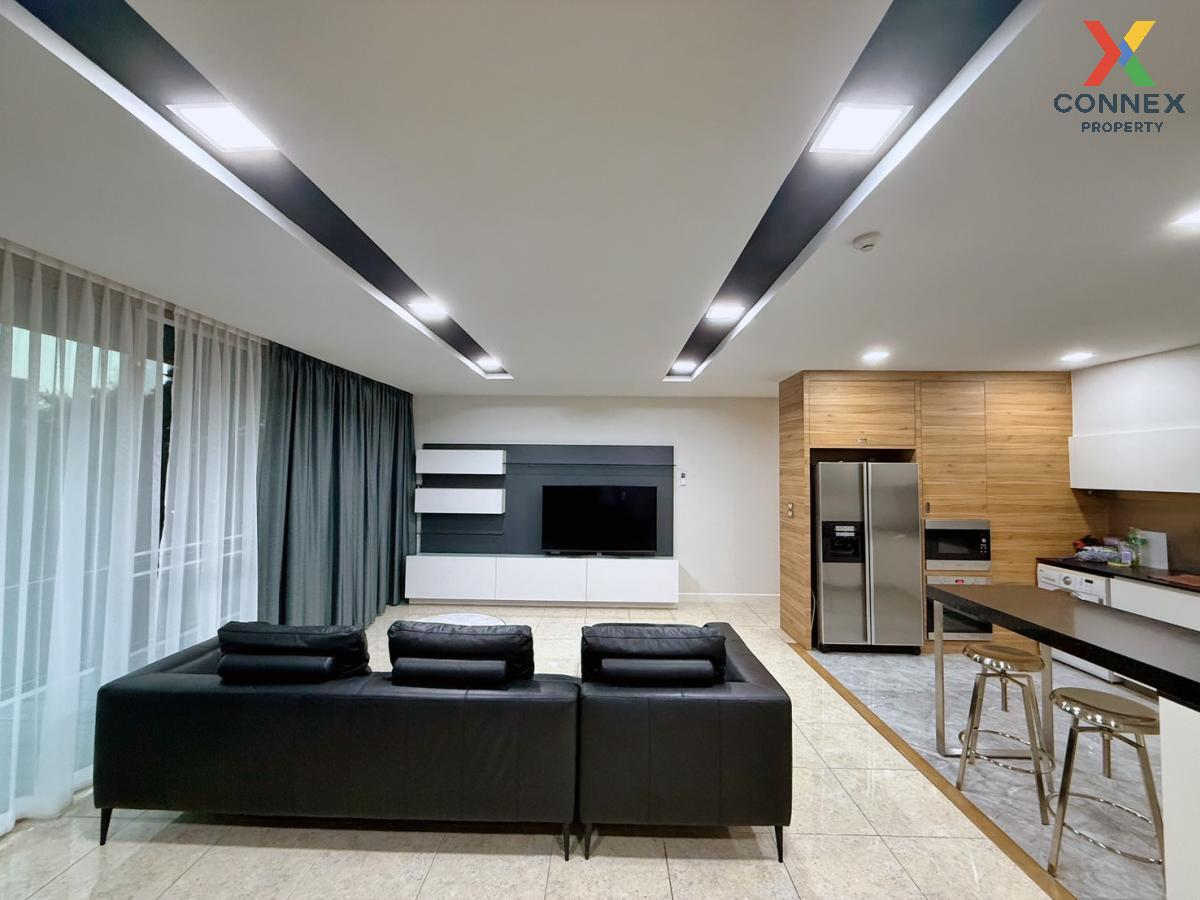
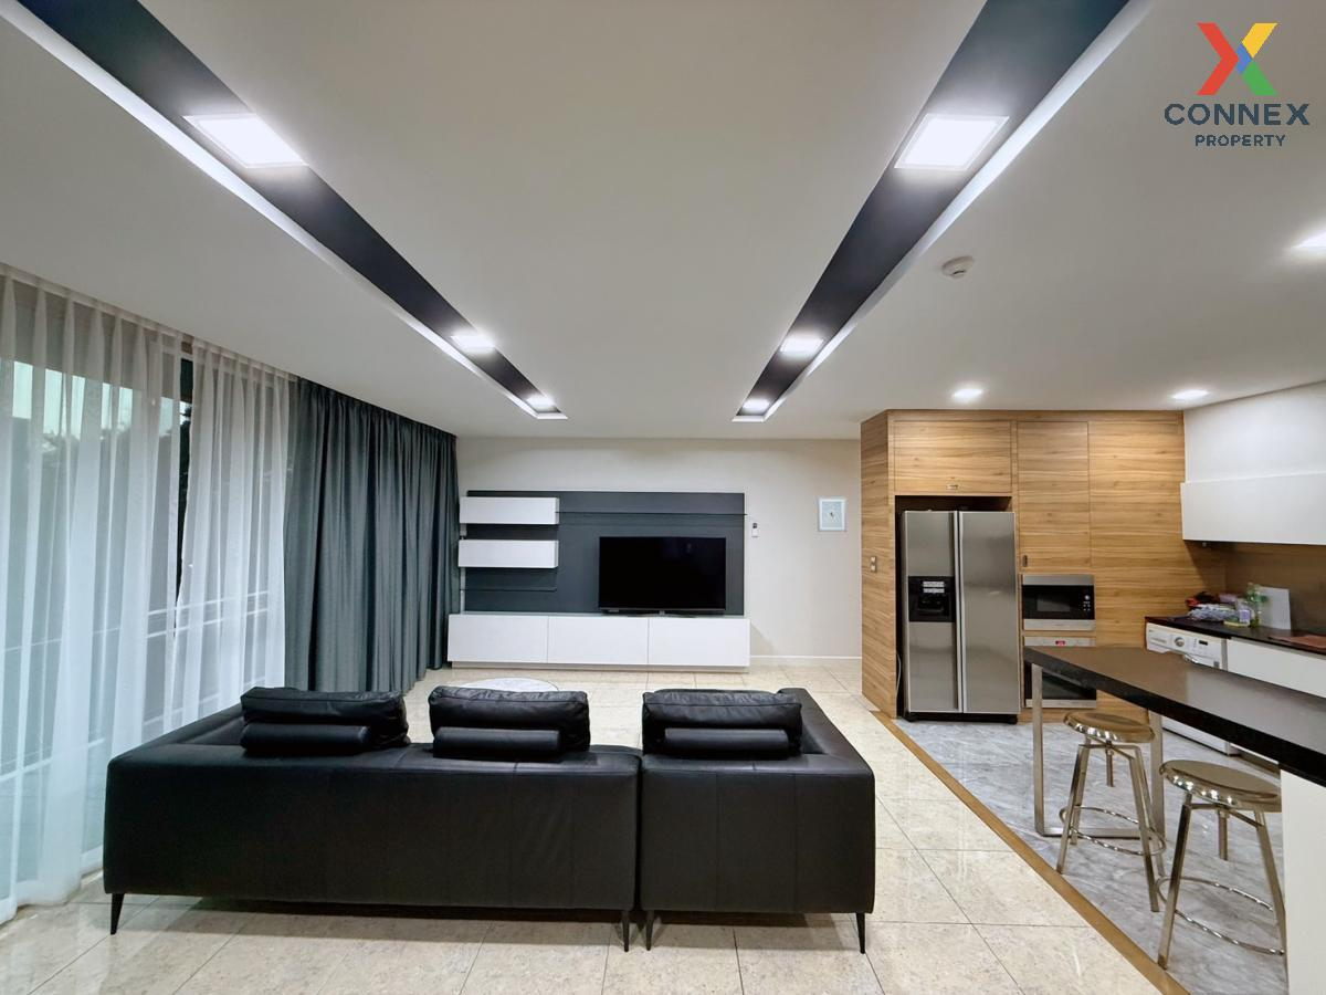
+ wall art (831, 514)
